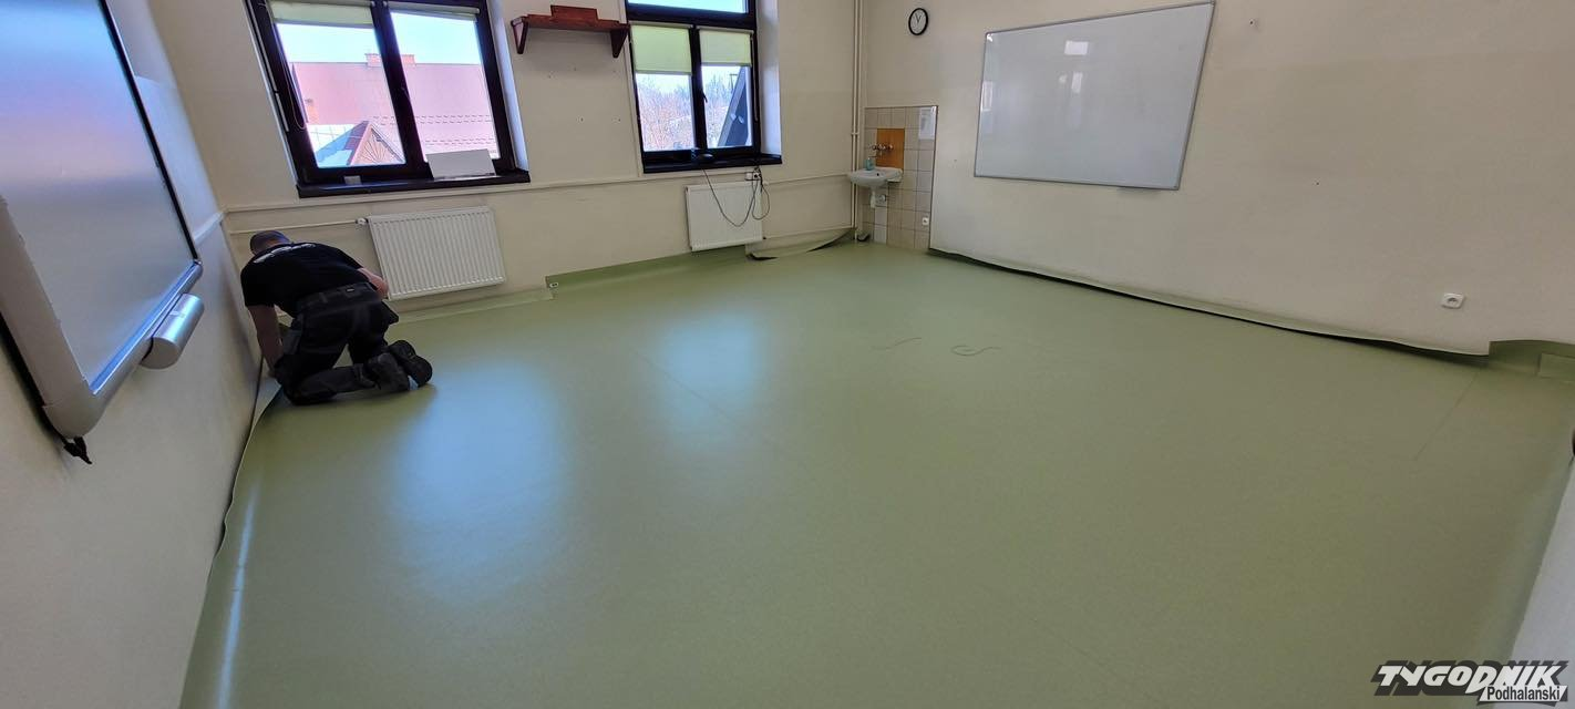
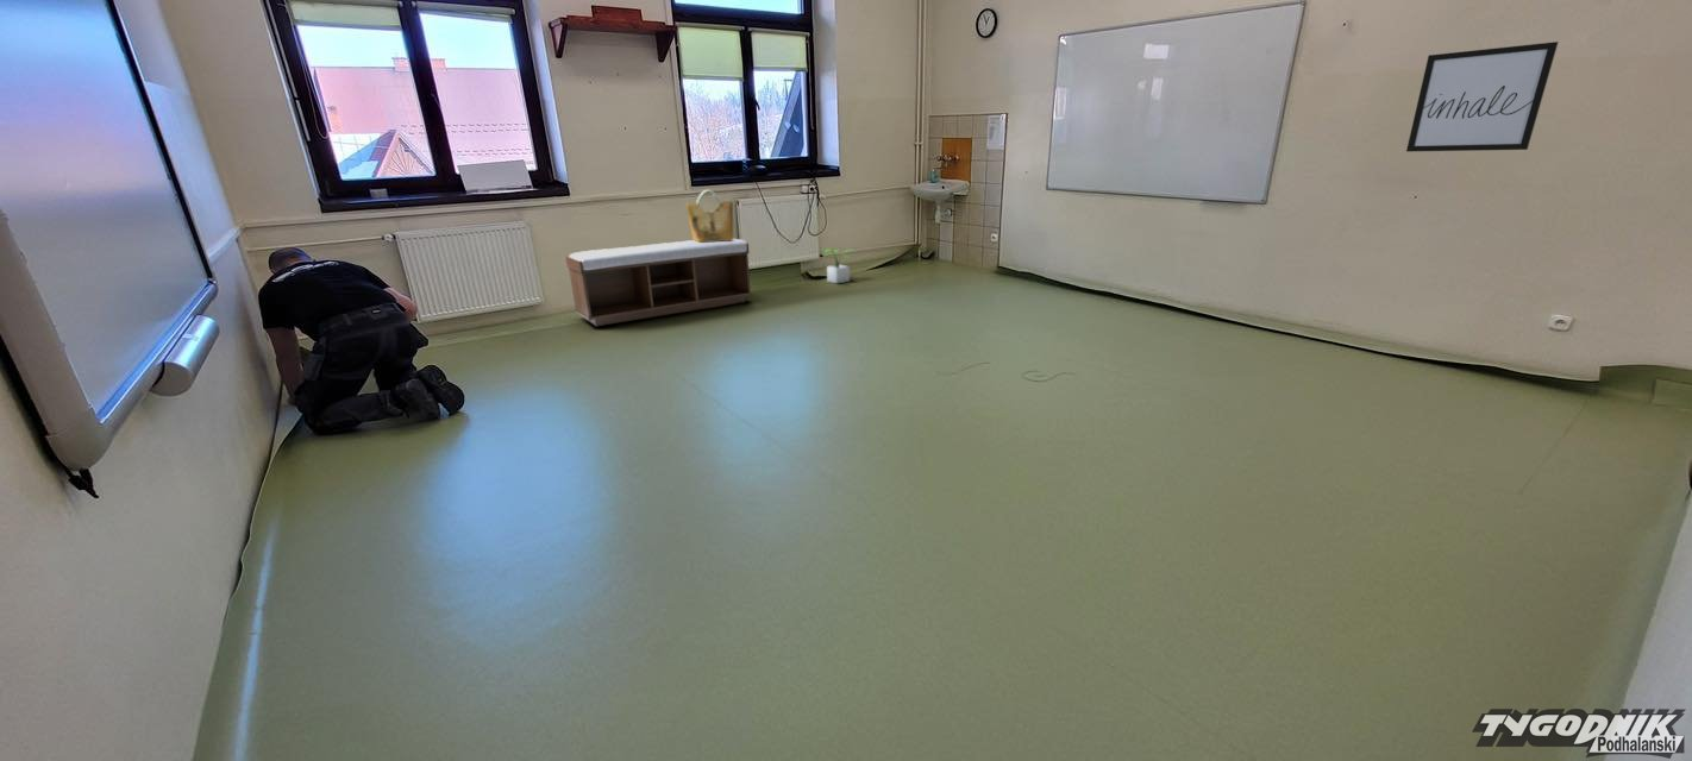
+ grocery bag (710, 214)
+ wall art (1475, 100)
+ potted plant (835, 265)
+ bench (664, 277)
